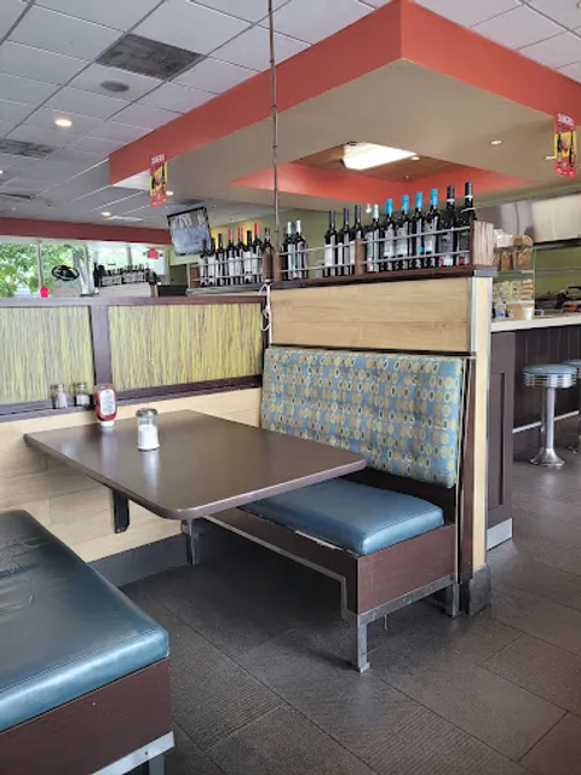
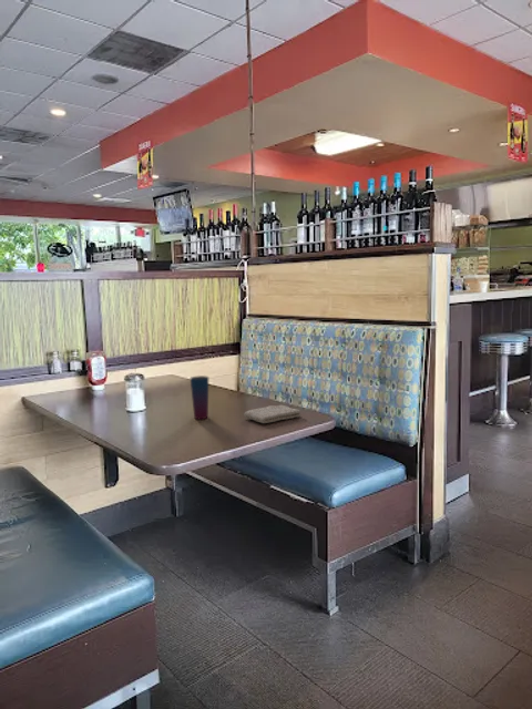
+ washcloth (273, 413)
+ cup (200, 397)
